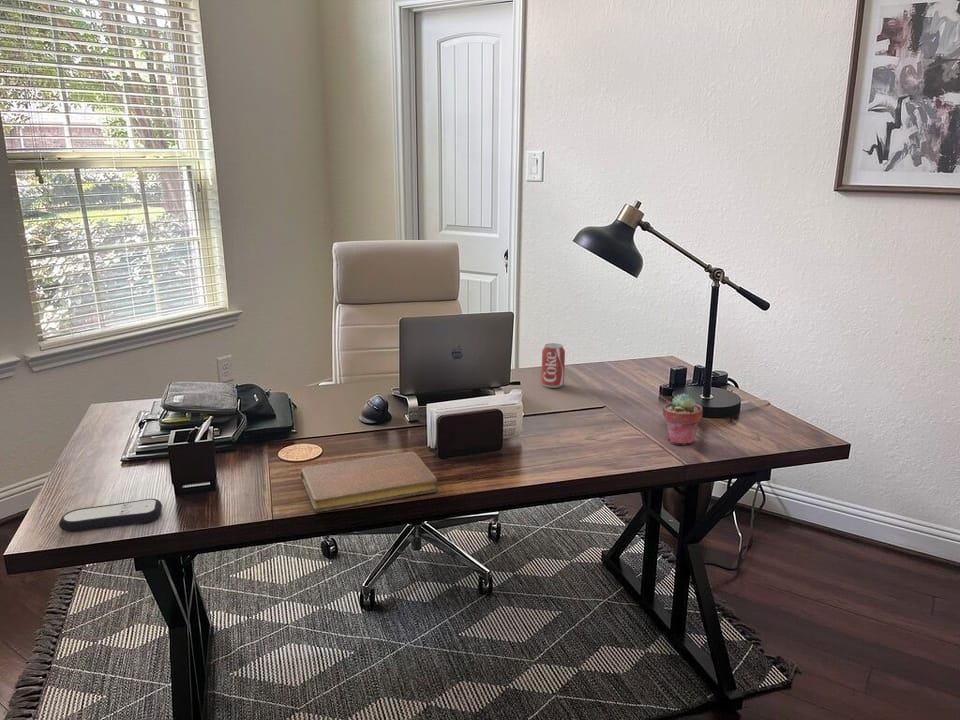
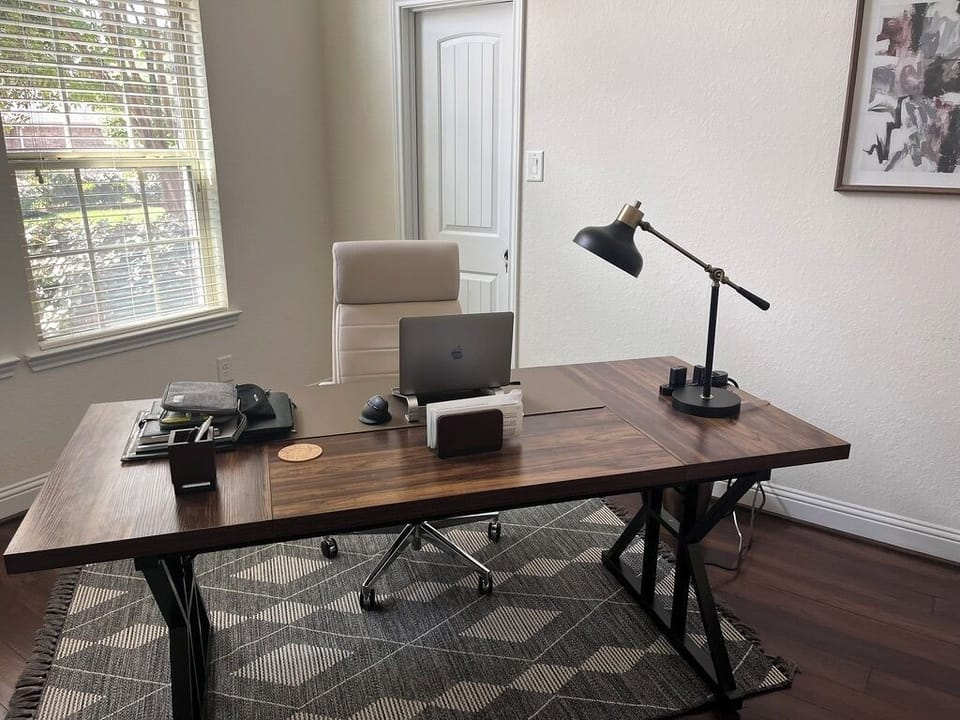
- notebook (368, 478)
- beverage can (553, 365)
- remote control (111, 515)
- potted succulent (682, 417)
